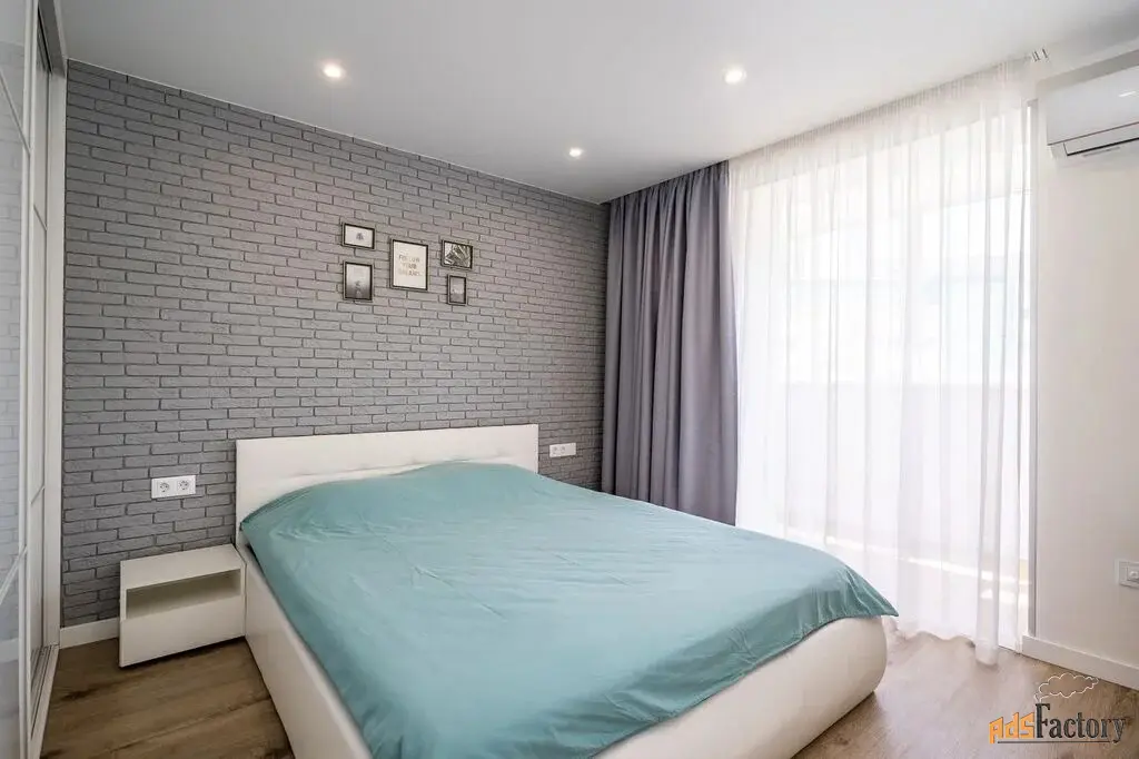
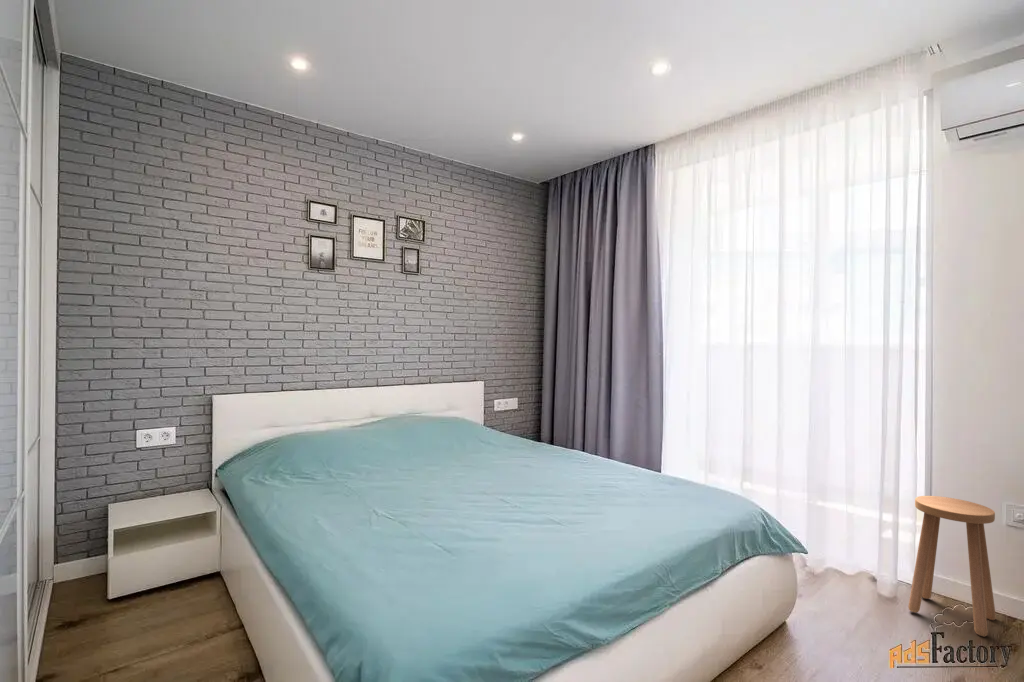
+ stool (935, 558)
